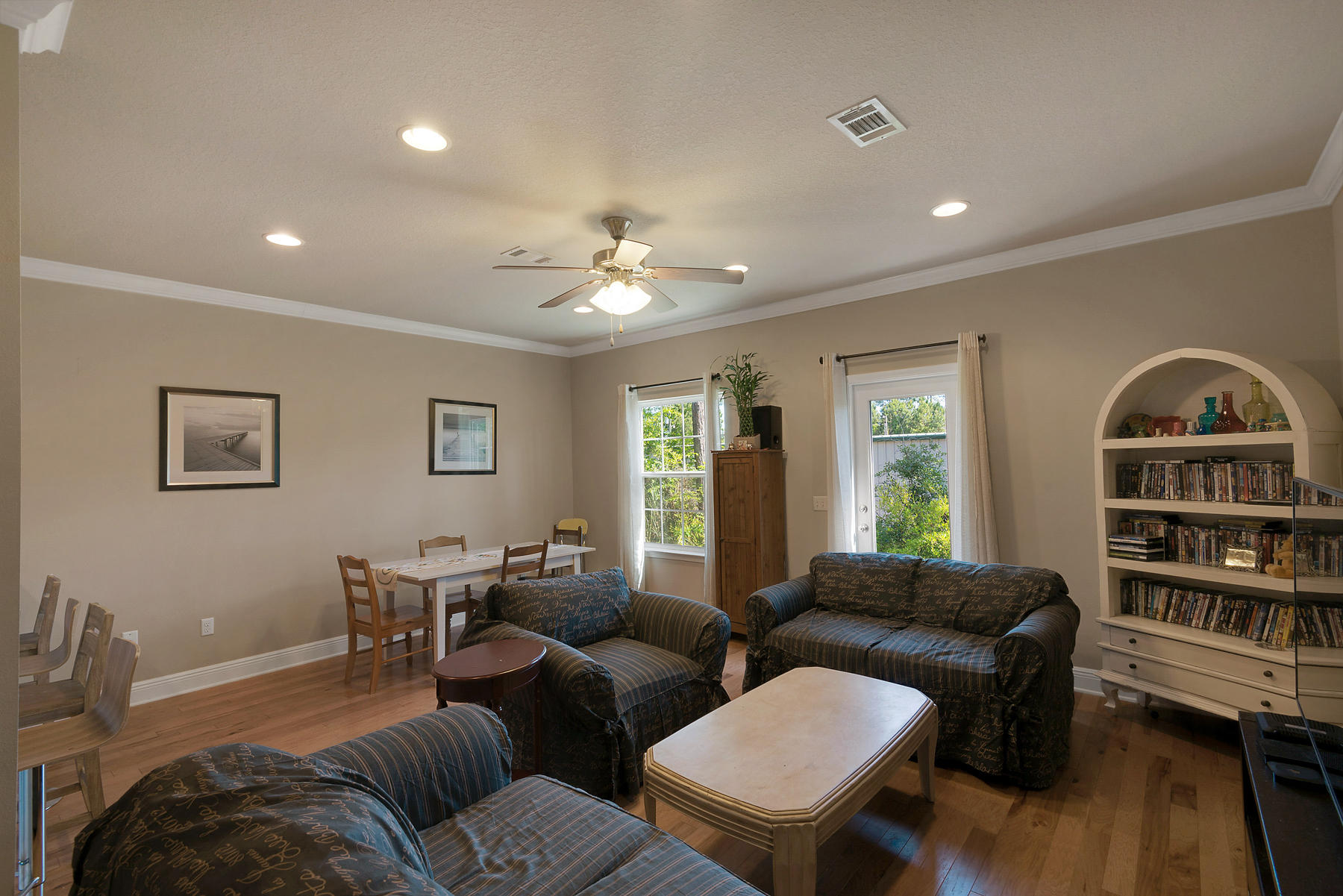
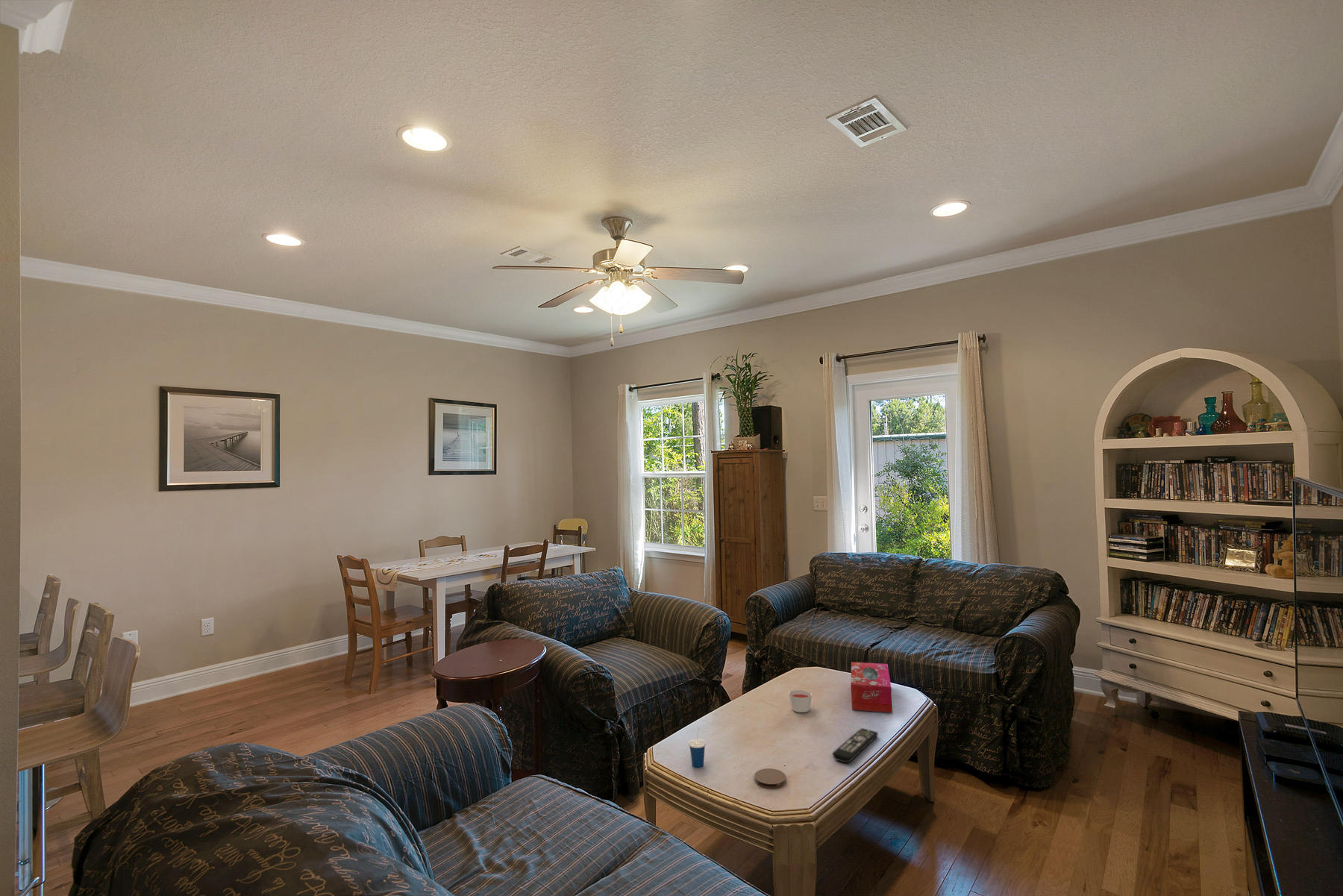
+ cup (697, 748)
+ tissue box (870, 686)
+ remote control (856, 745)
+ candle (801, 701)
+ coaster (770, 778)
